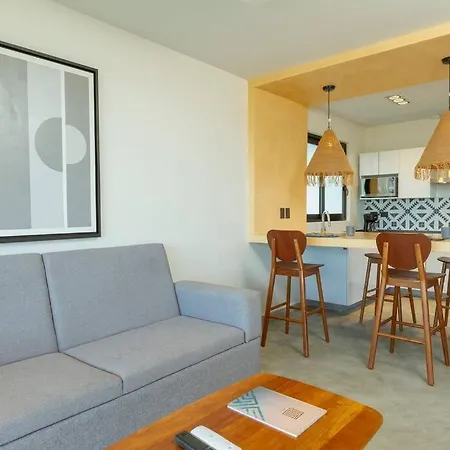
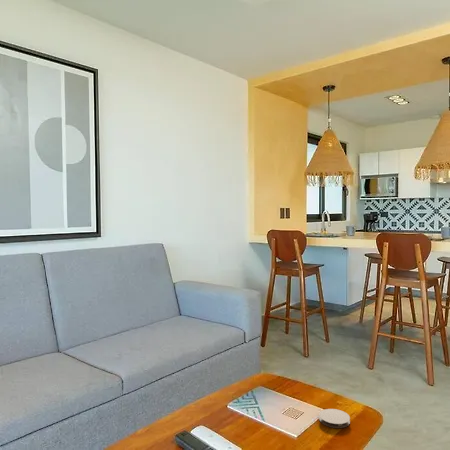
+ coaster (334, 418)
